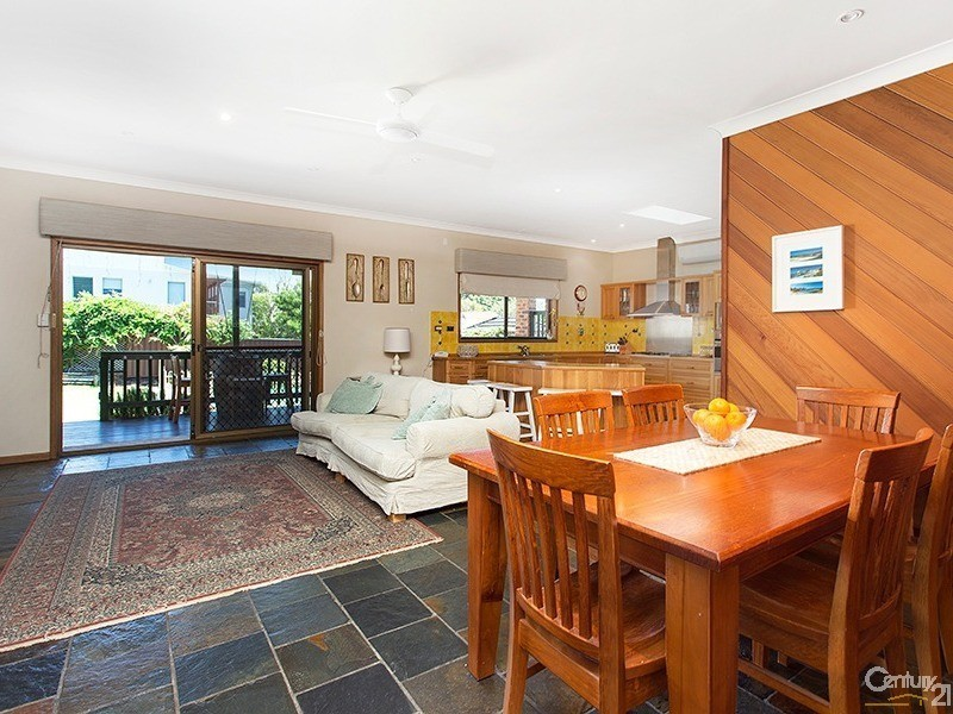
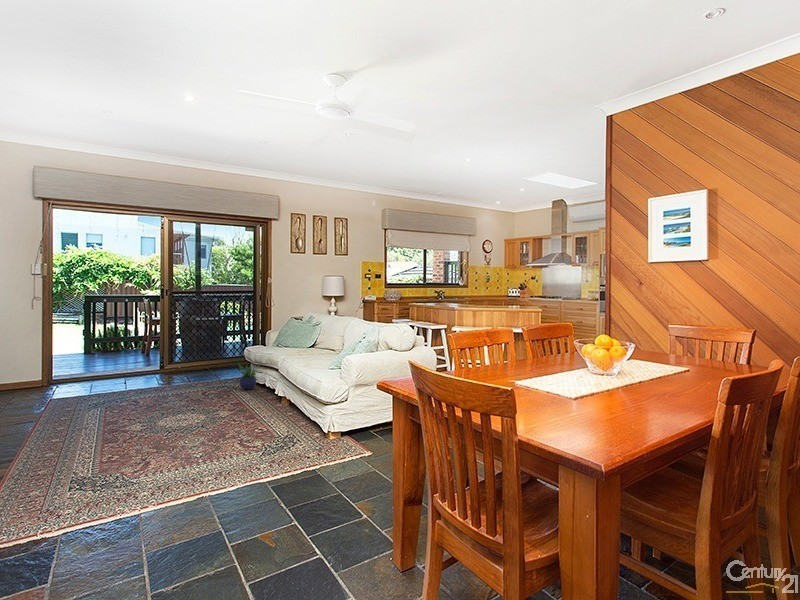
+ potted plant (249, 375)
